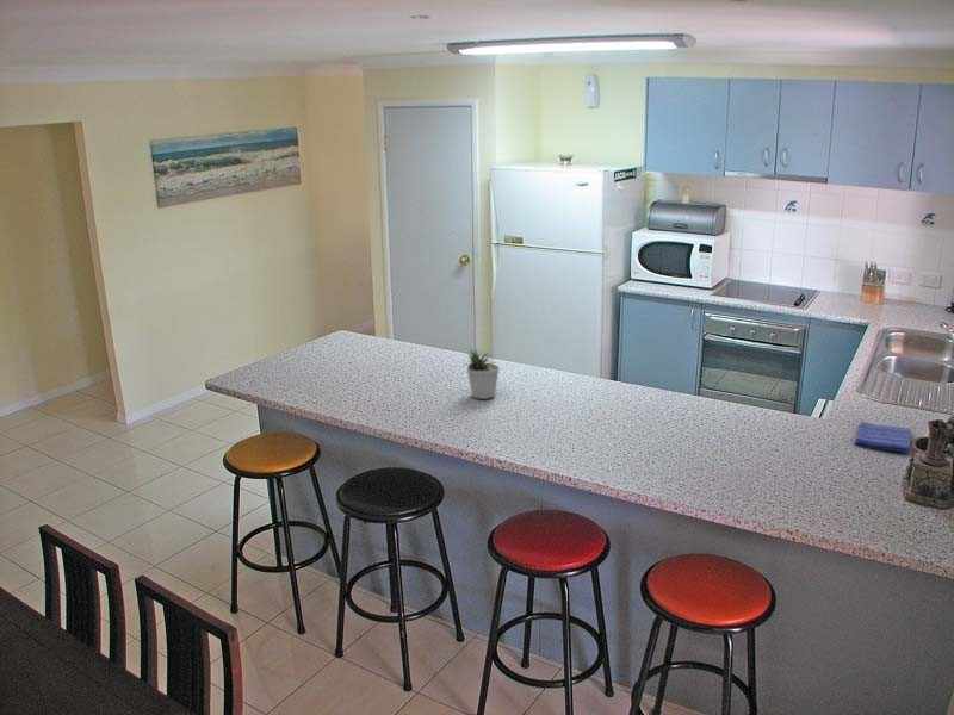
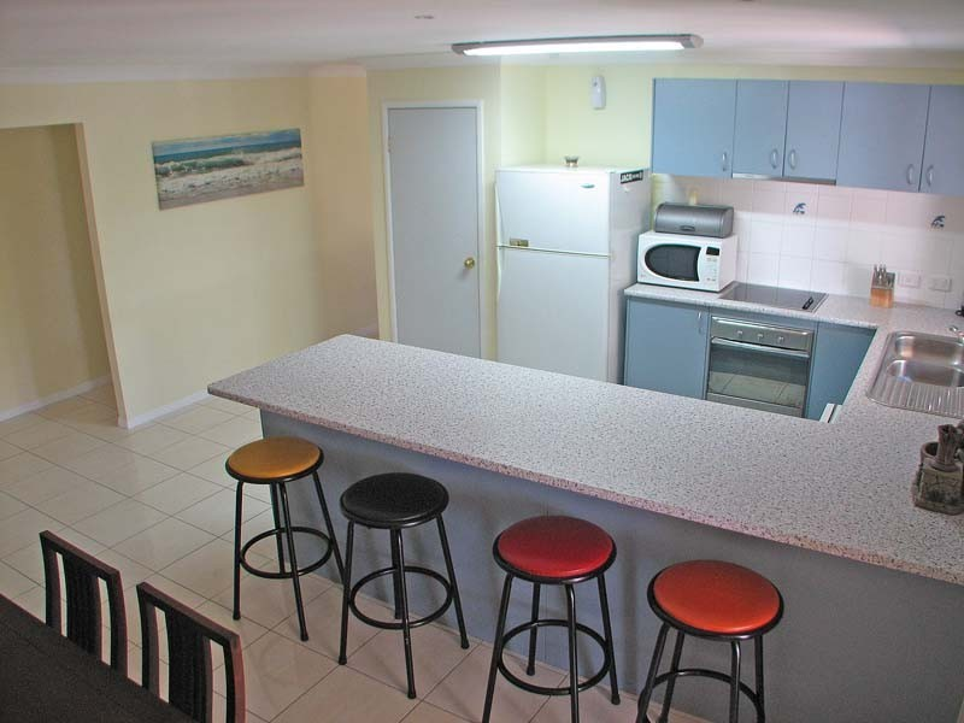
- dish towel (882, 435)
- potted plant (482, 371)
